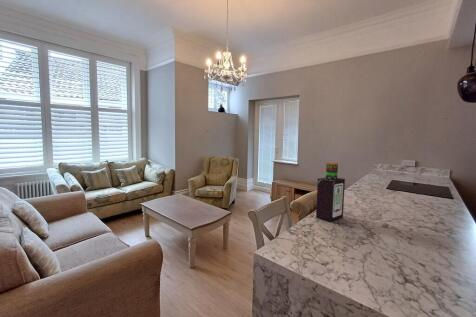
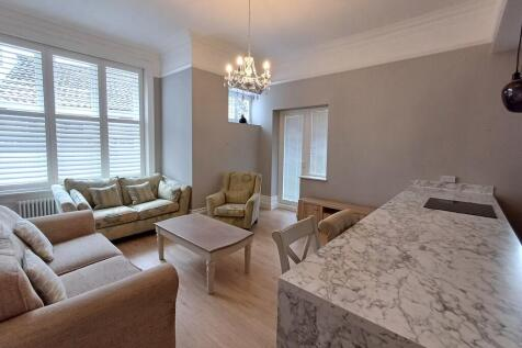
- bottle (330, 190)
